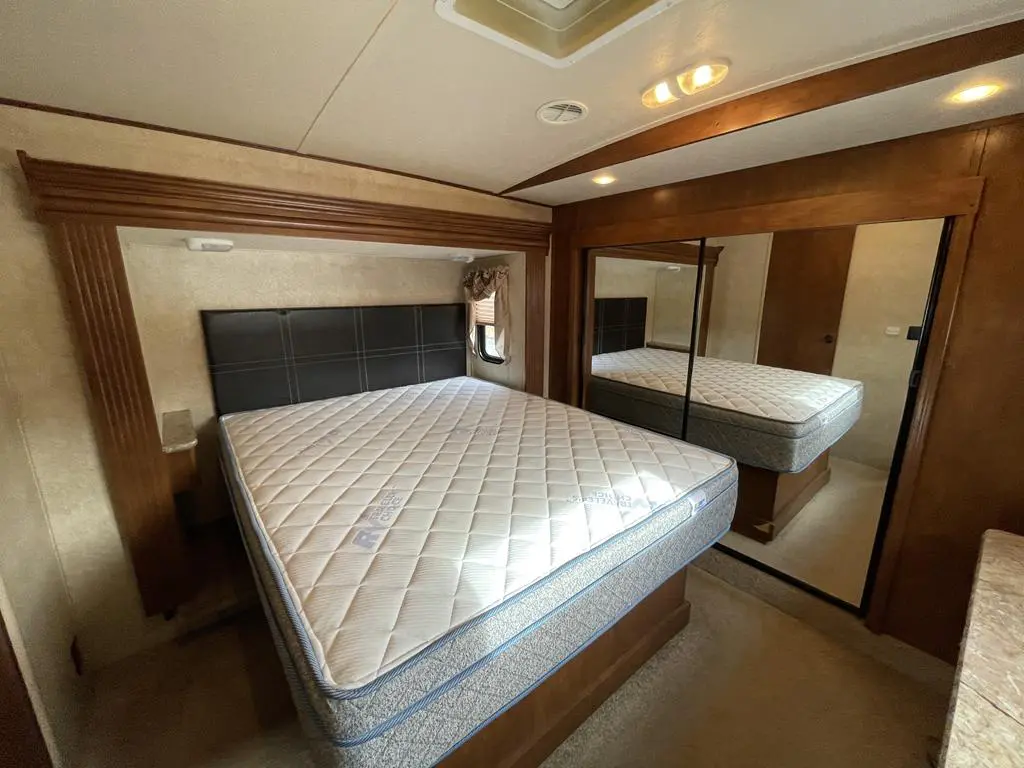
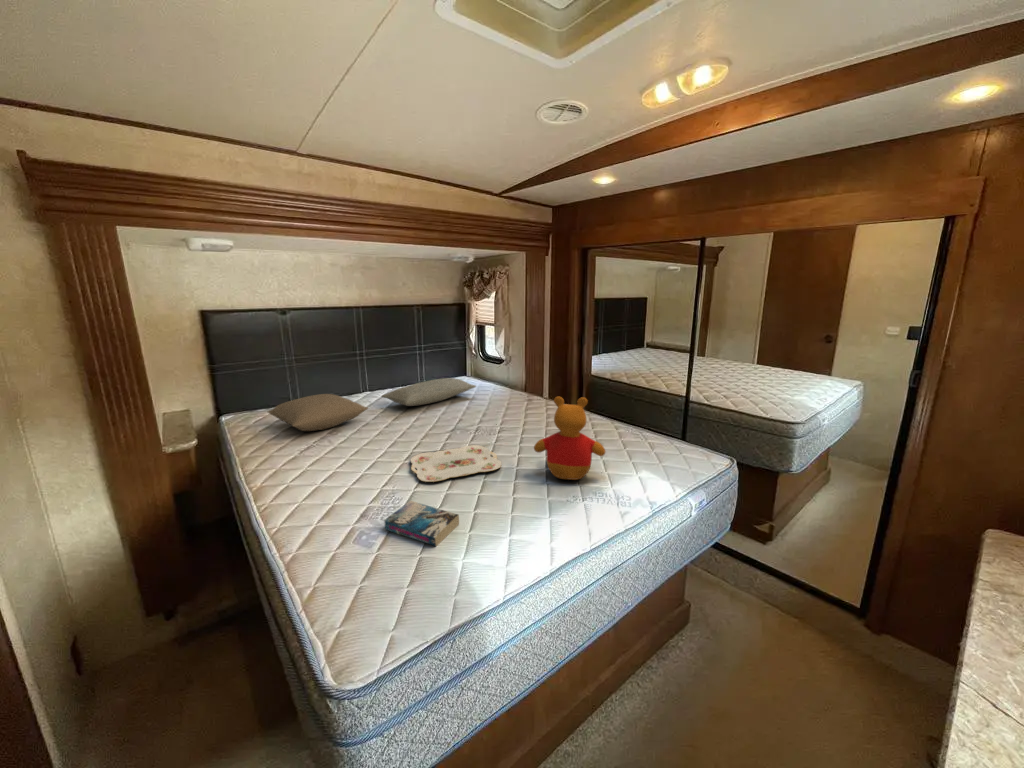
+ teddy bear (569, 433)
+ pillow (318, 411)
+ pillow (431, 391)
+ book (422, 521)
+ serving tray (455, 462)
